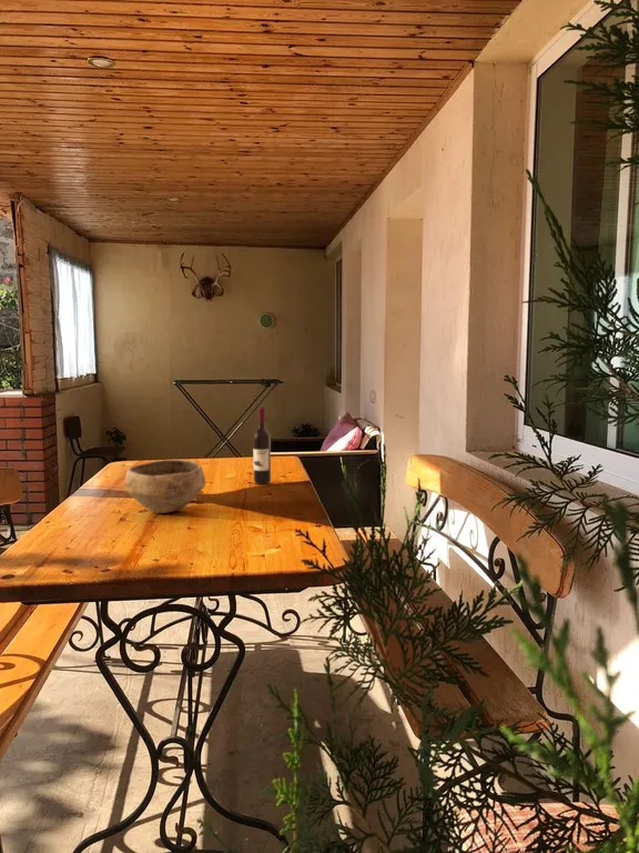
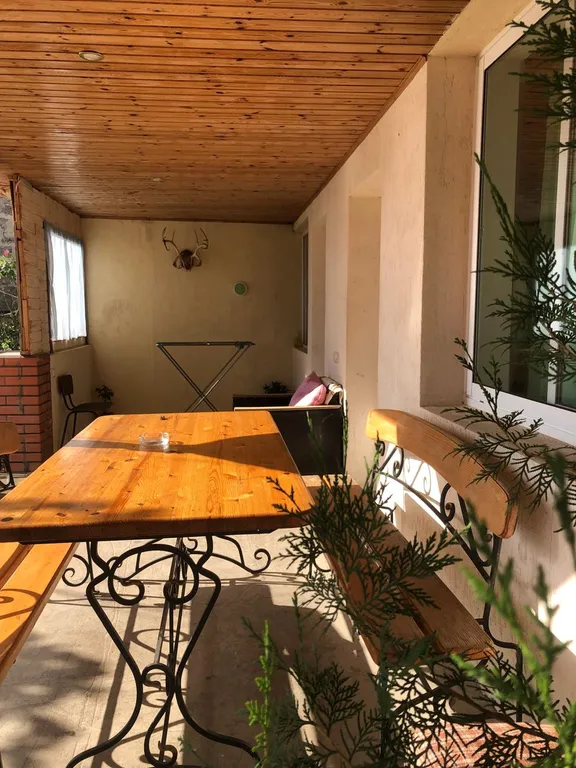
- wine bottle (262, 445)
- bowl (165, 488)
